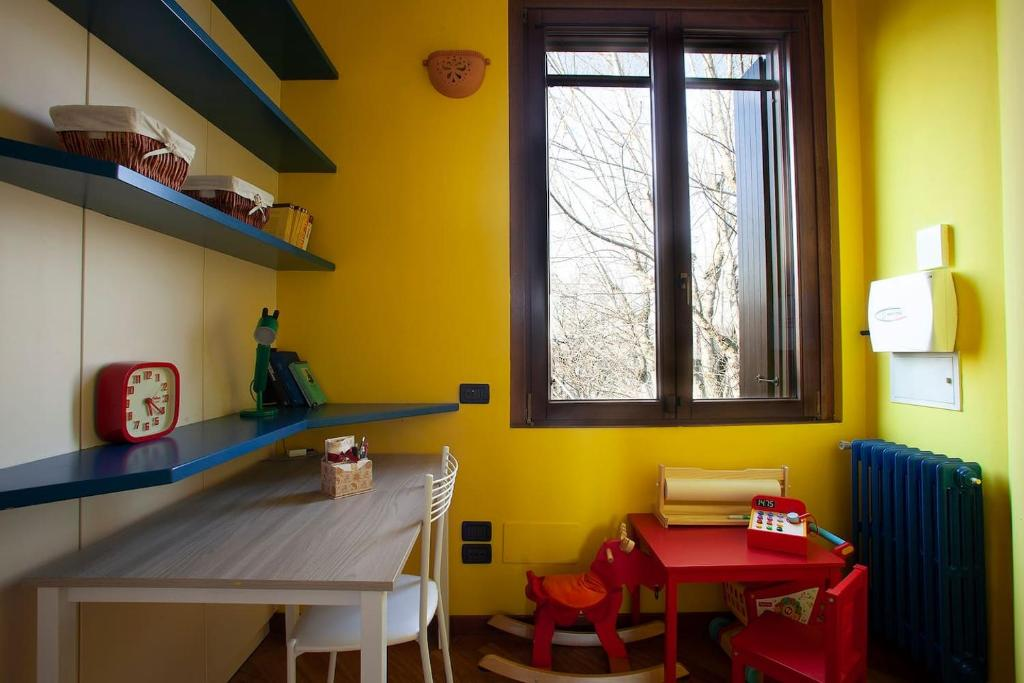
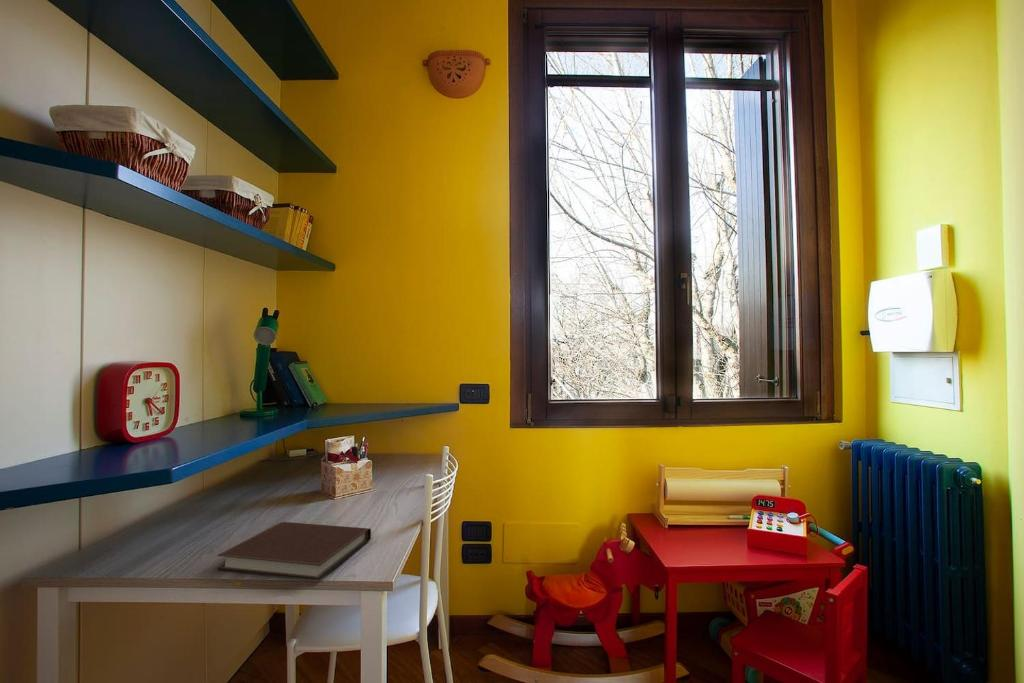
+ notebook (299, 546)
